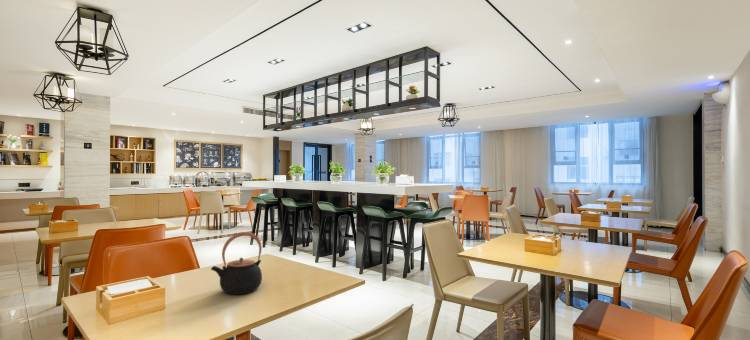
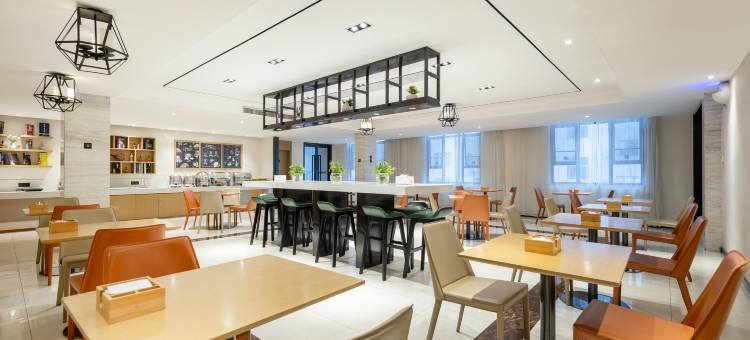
- teapot (237, 261)
